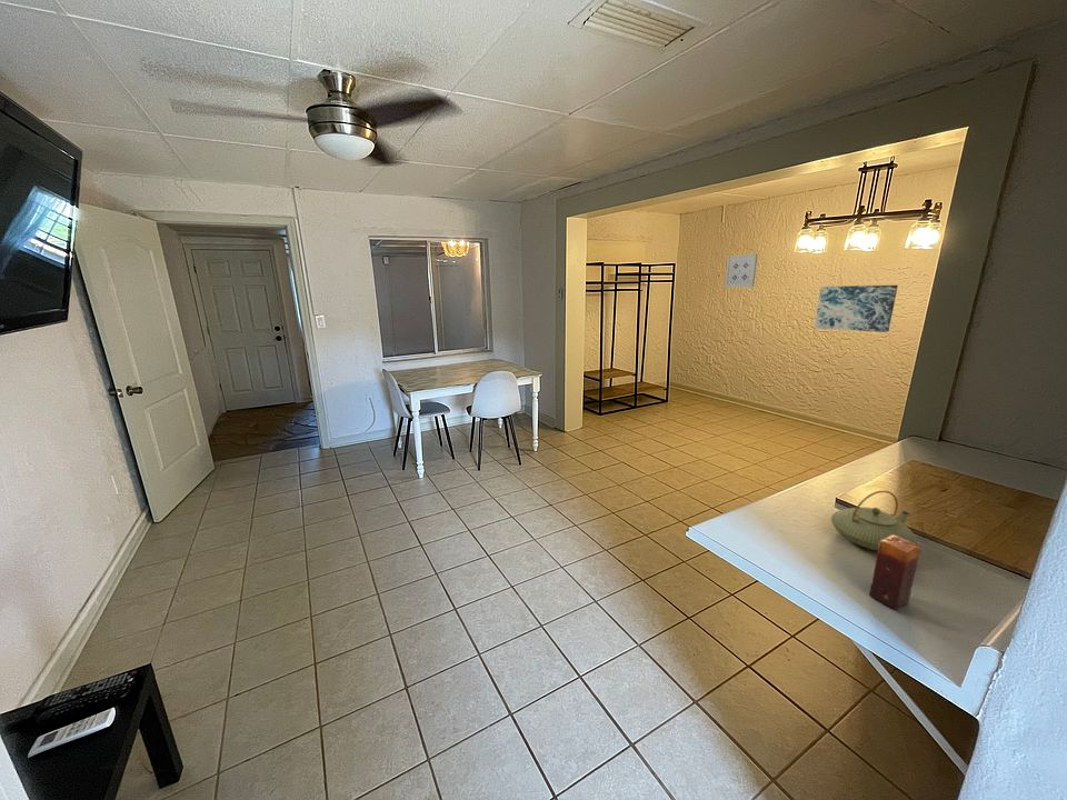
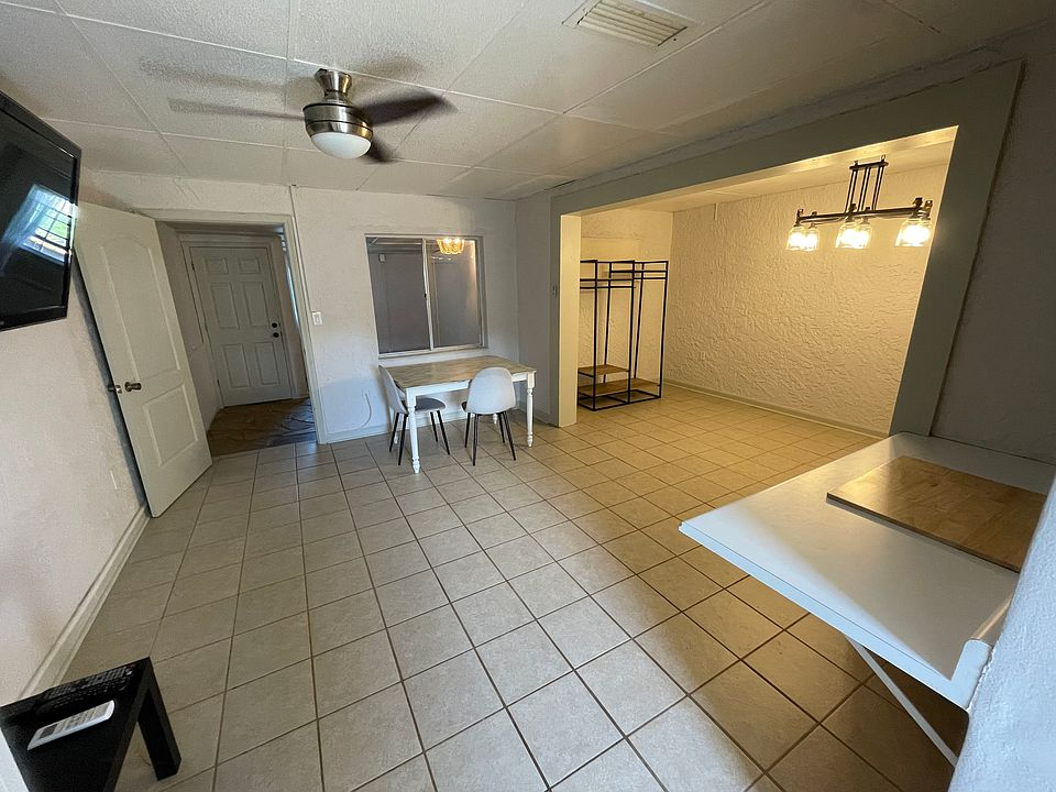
- candle (894, 571)
- wall art (852, 308)
- teapot (878, 514)
- wall art (740, 271)
